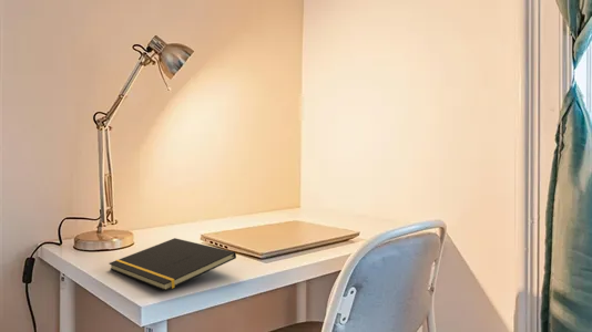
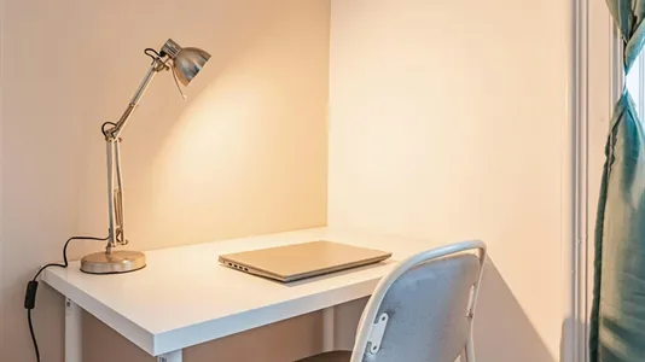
- notepad (171, 260)
